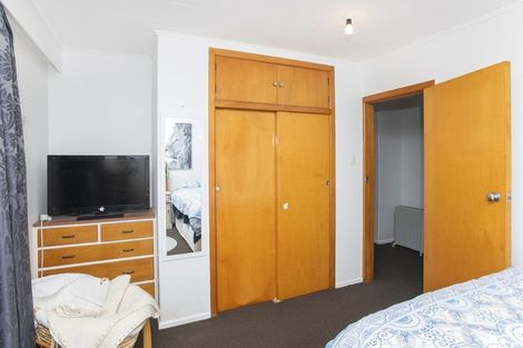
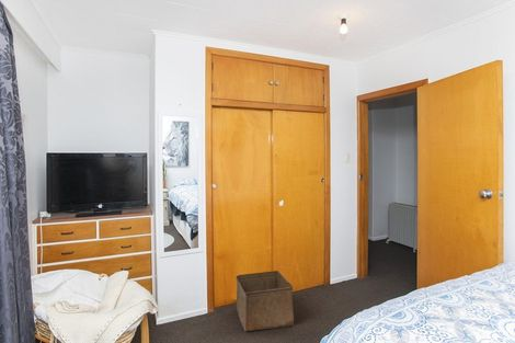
+ storage bin (263, 298)
